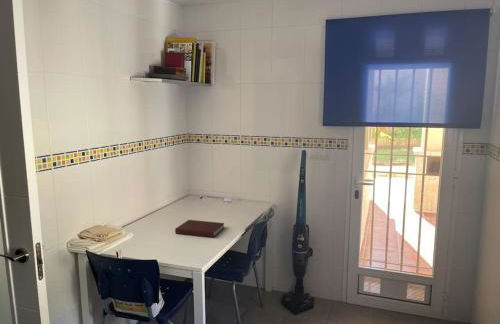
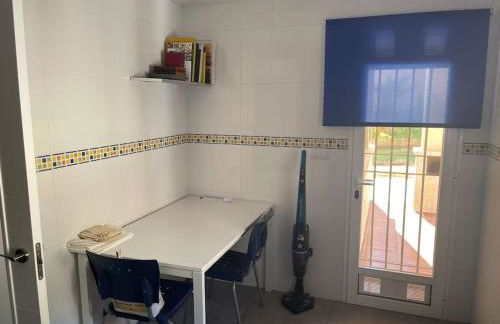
- notebook (200, 228)
